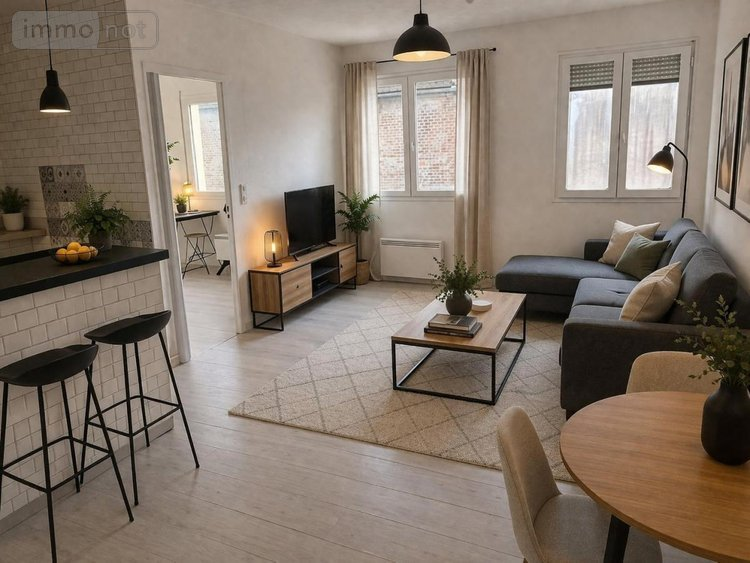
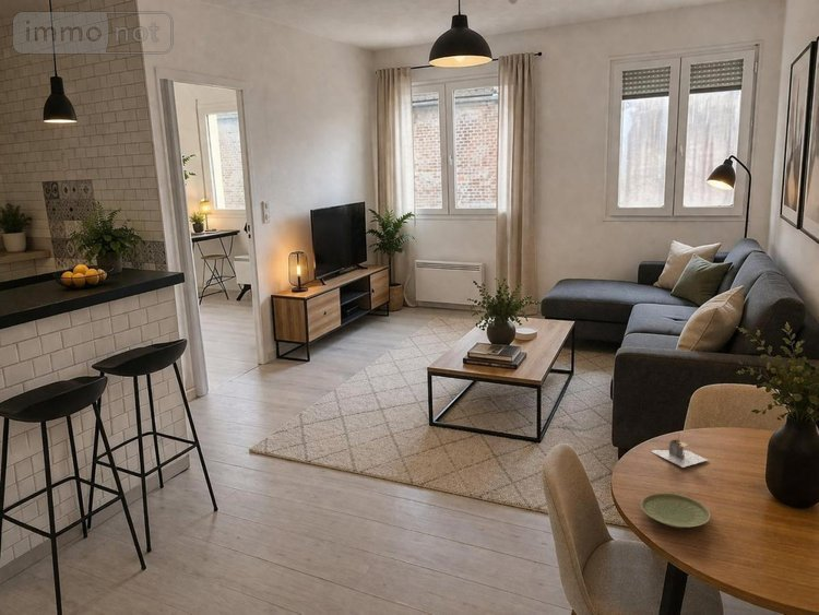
+ plate (674, 512)
+ architectural model (679, 443)
